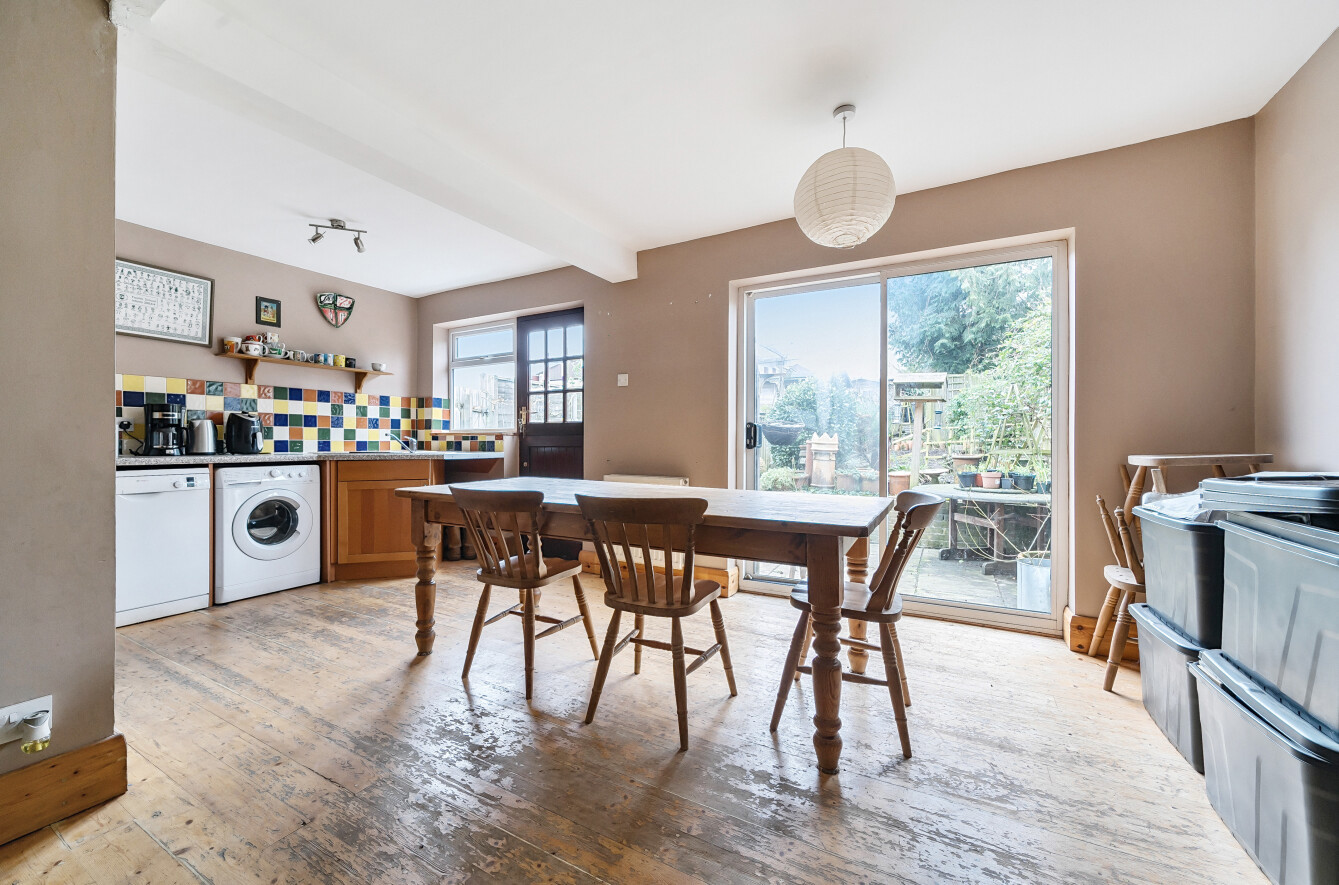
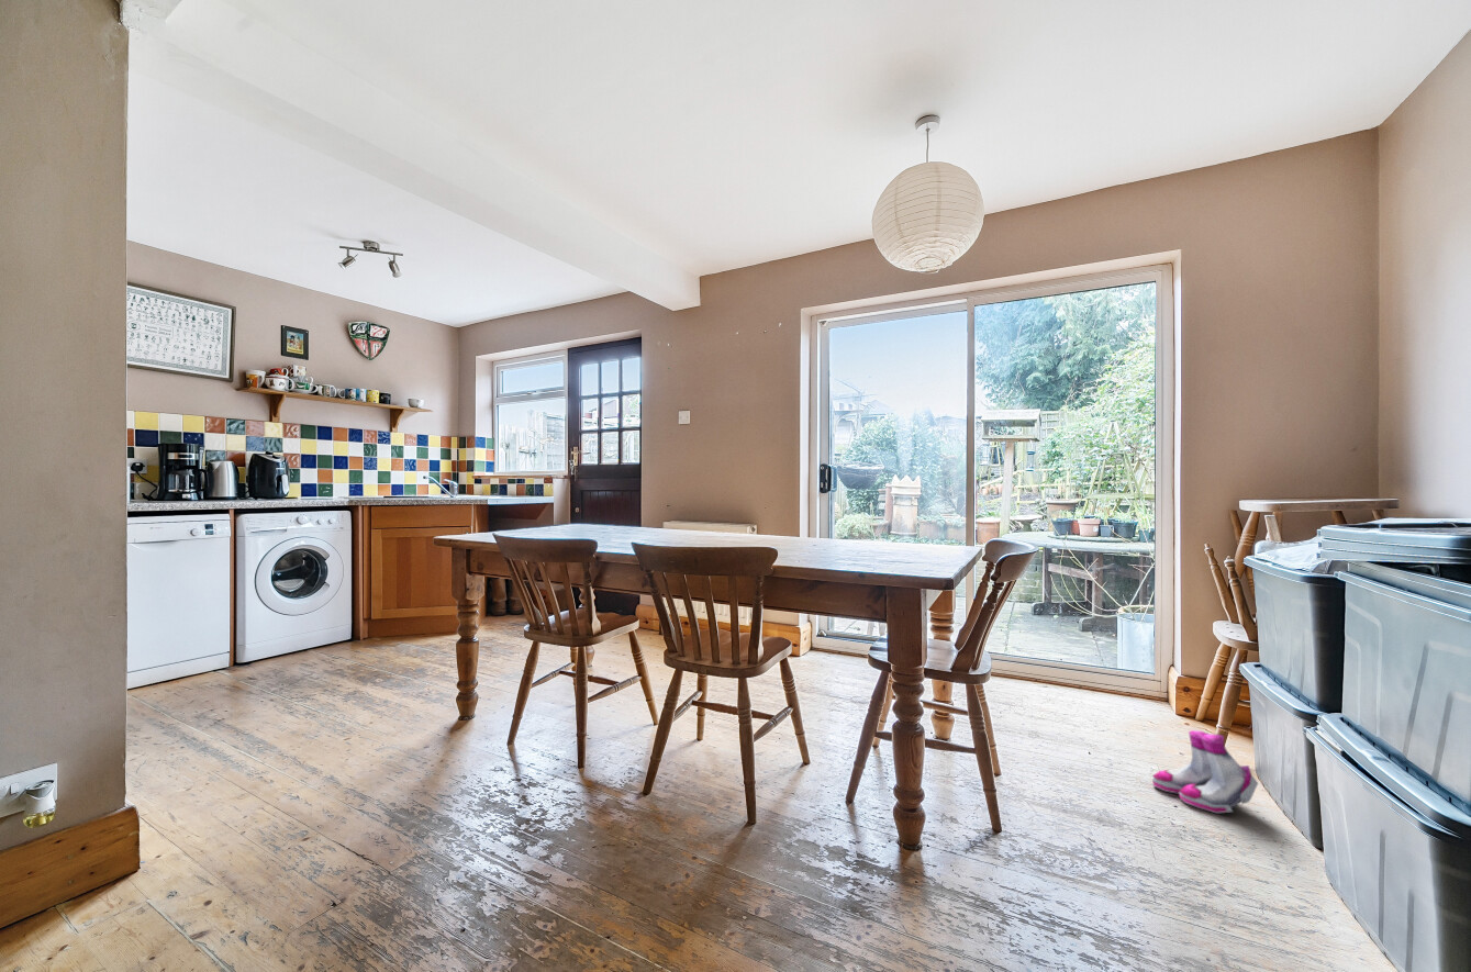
+ boots (1202, 763)
